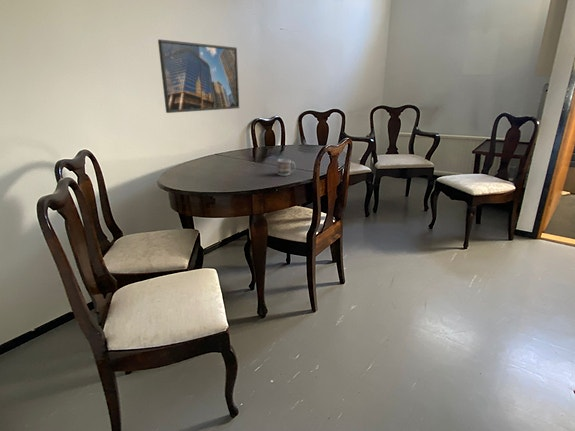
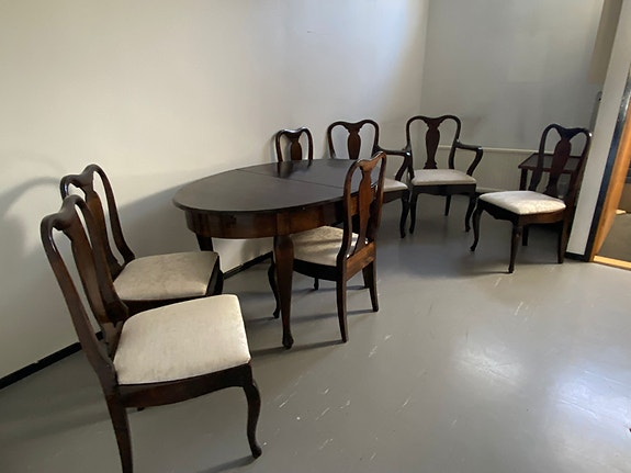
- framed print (203, 78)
- cup (286, 167)
